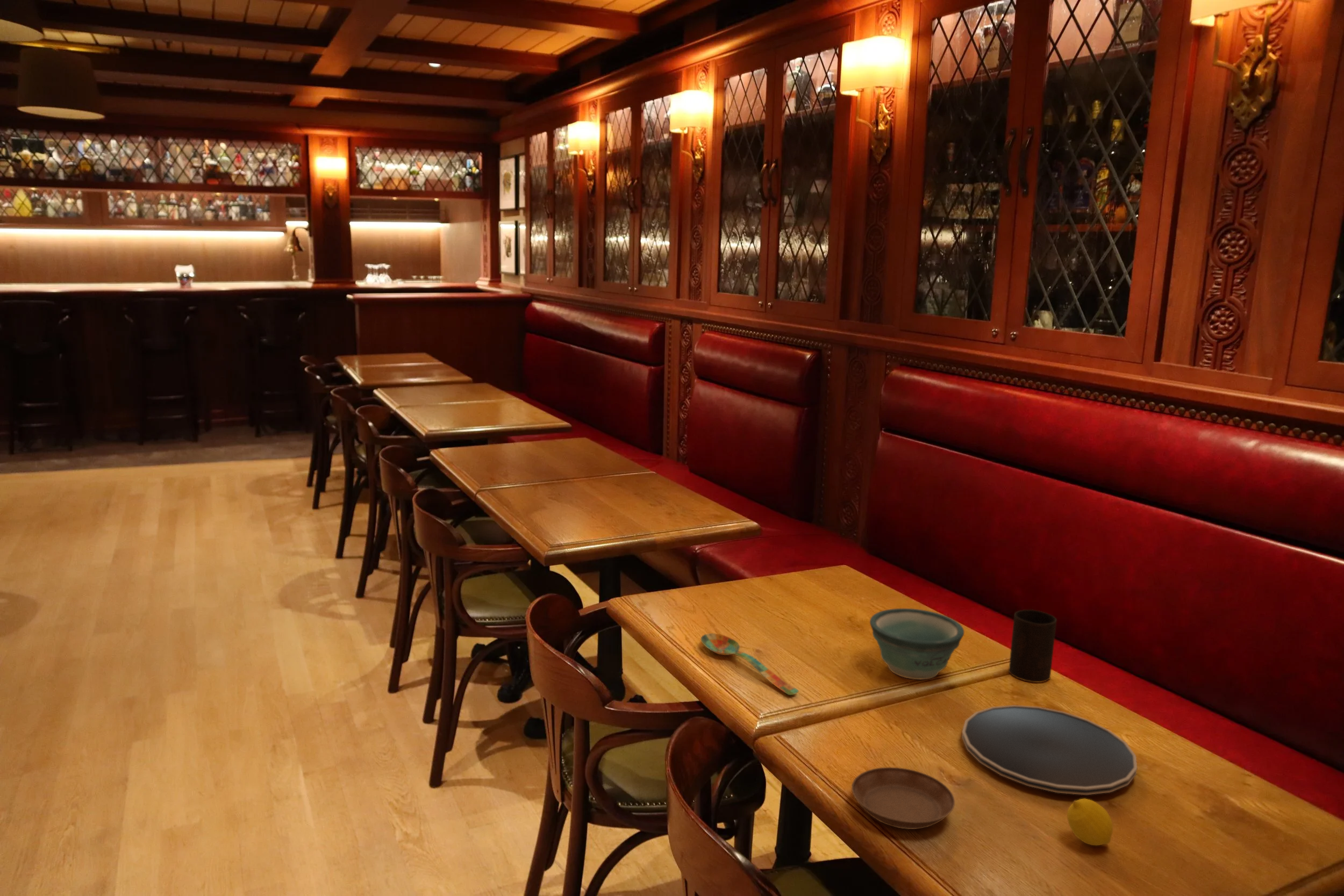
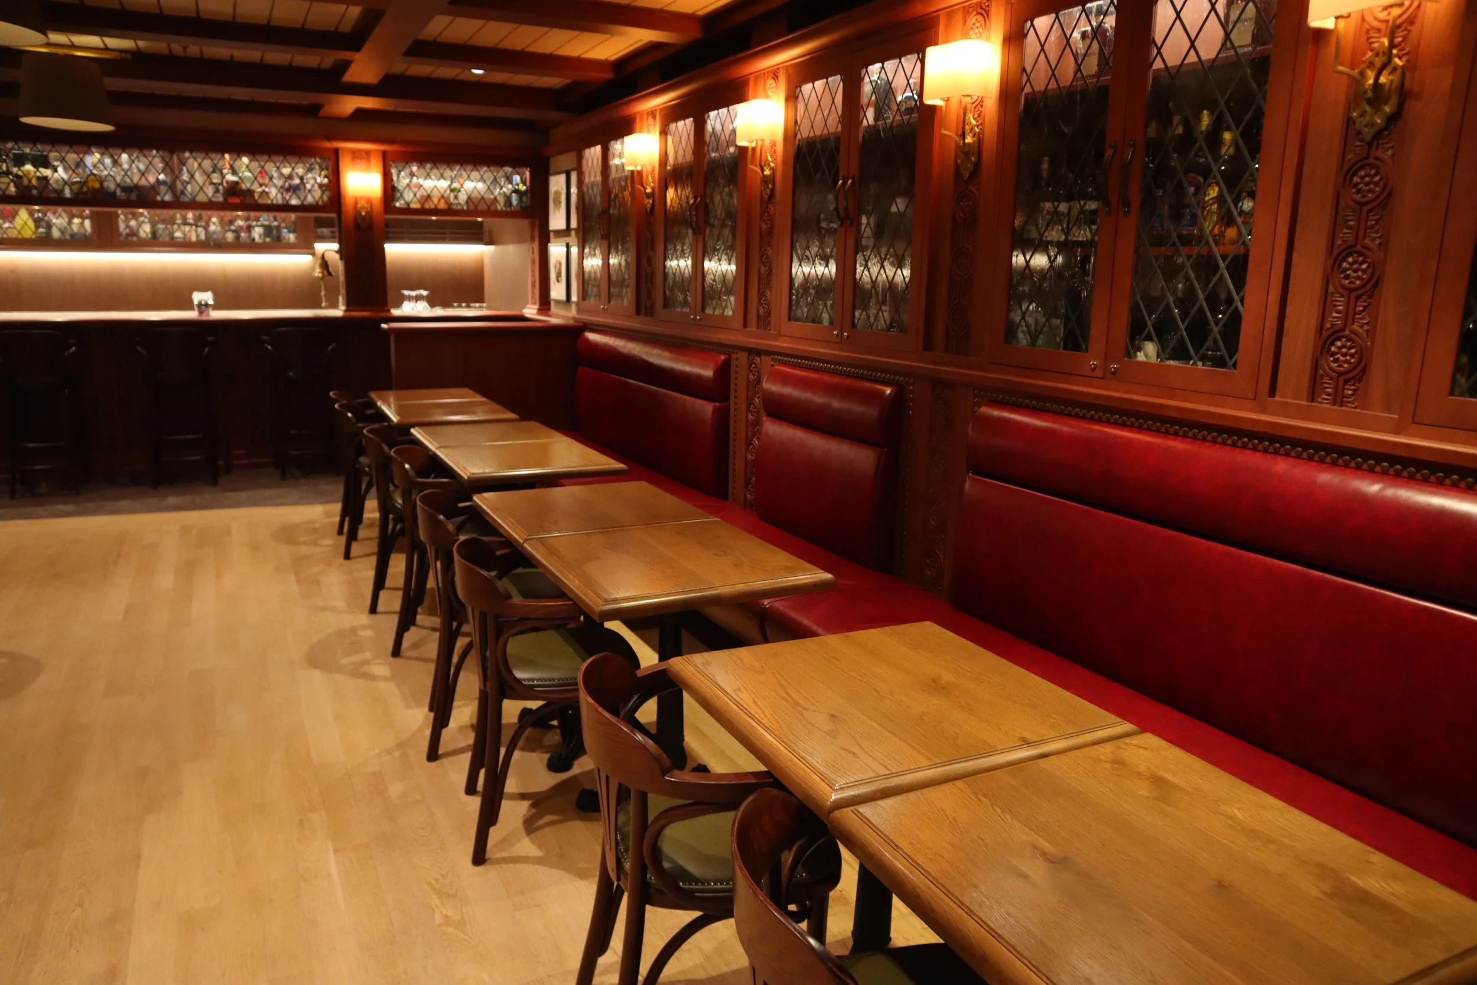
- plate (1046, 749)
- cup (1032, 646)
- fruit (1090, 821)
- bowl (914, 647)
- spoon (747, 661)
- saucer (902, 800)
